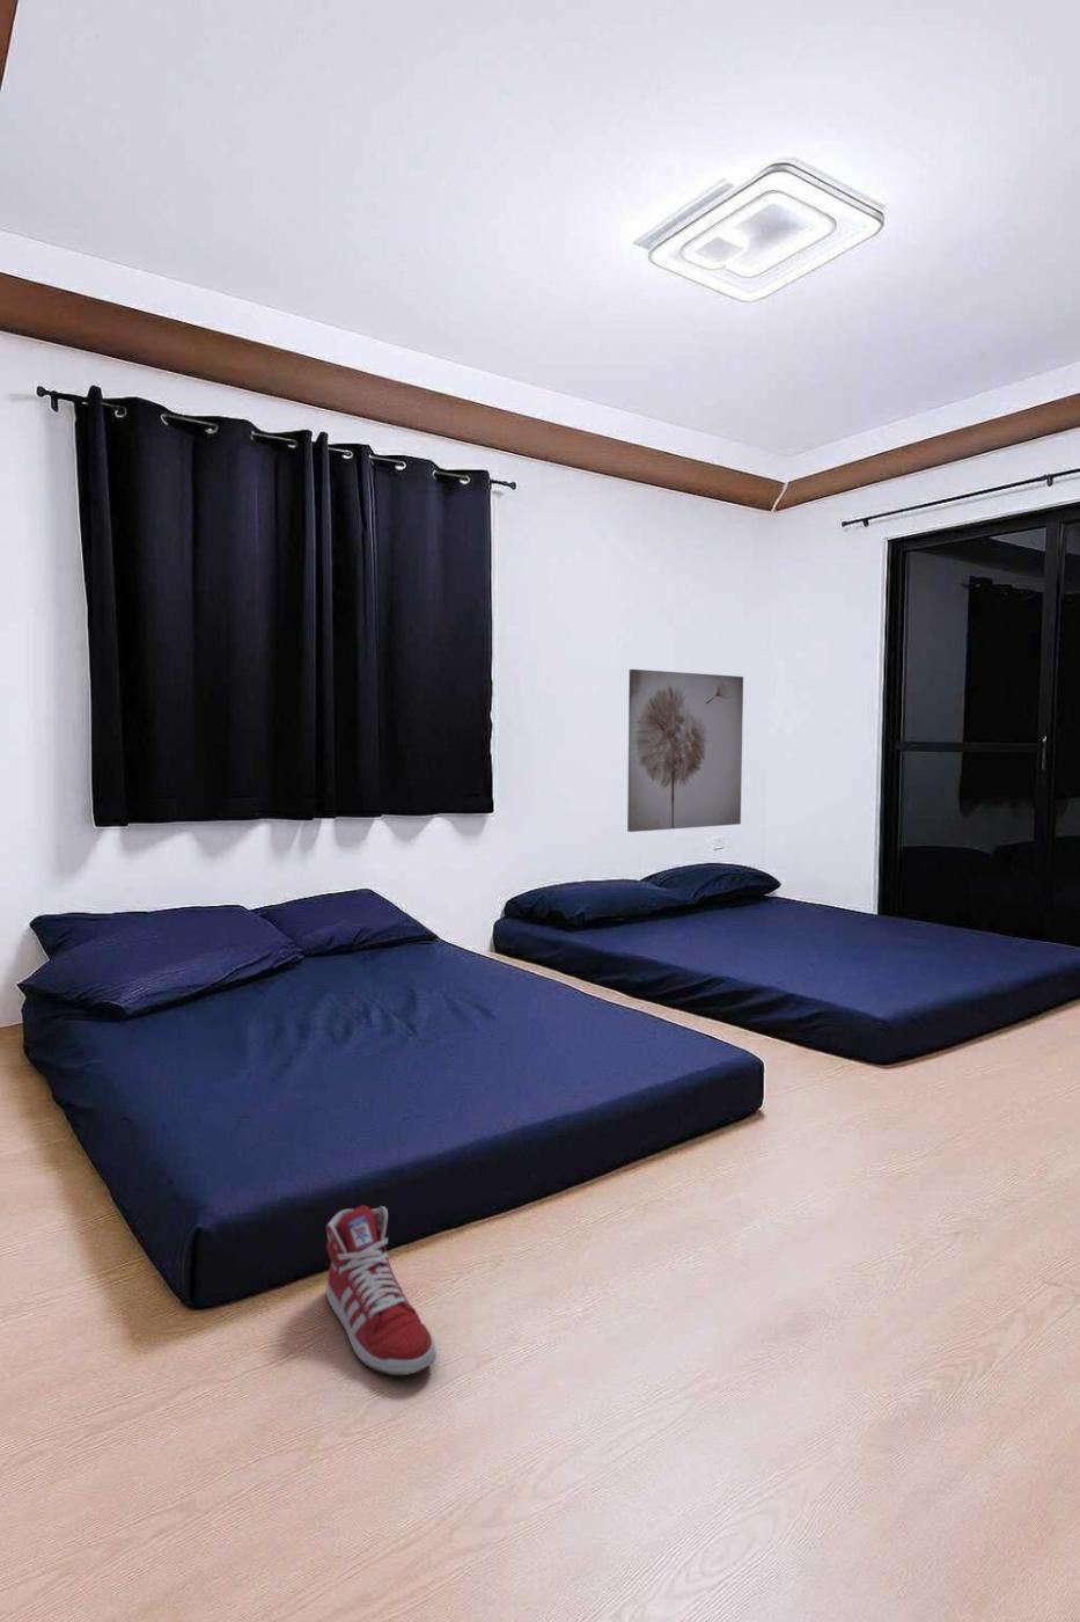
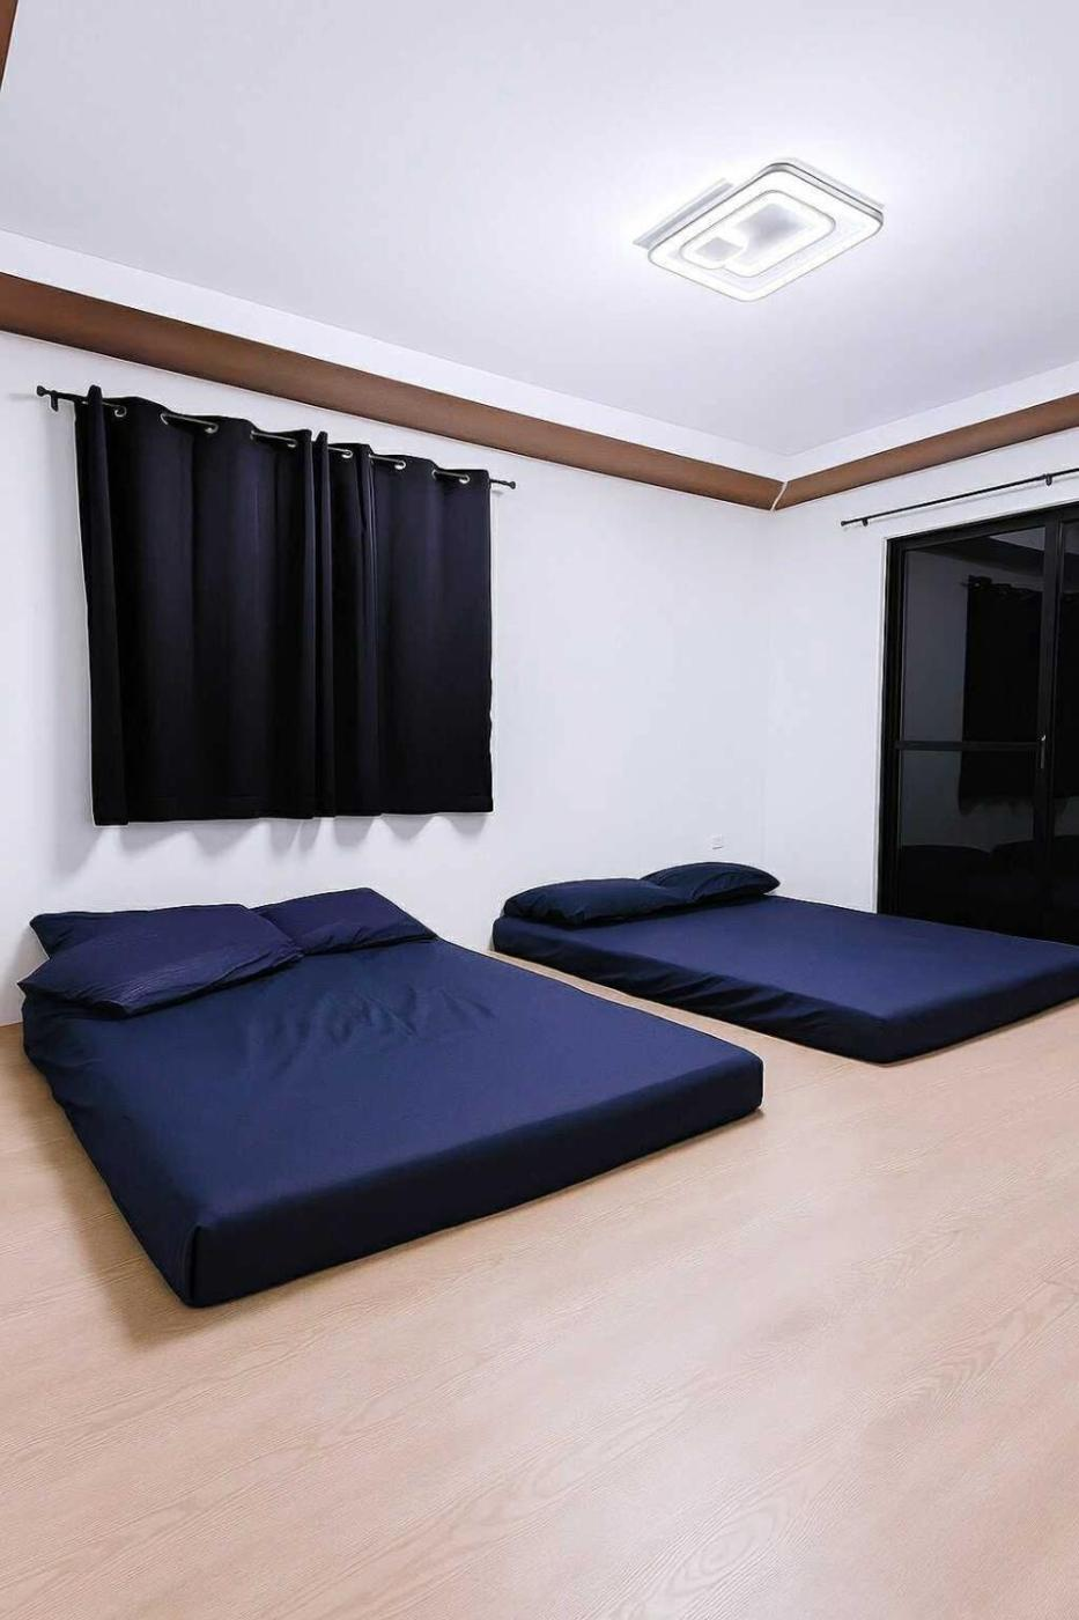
- sneaker (375, 1280)
- wall art (687, 751)
